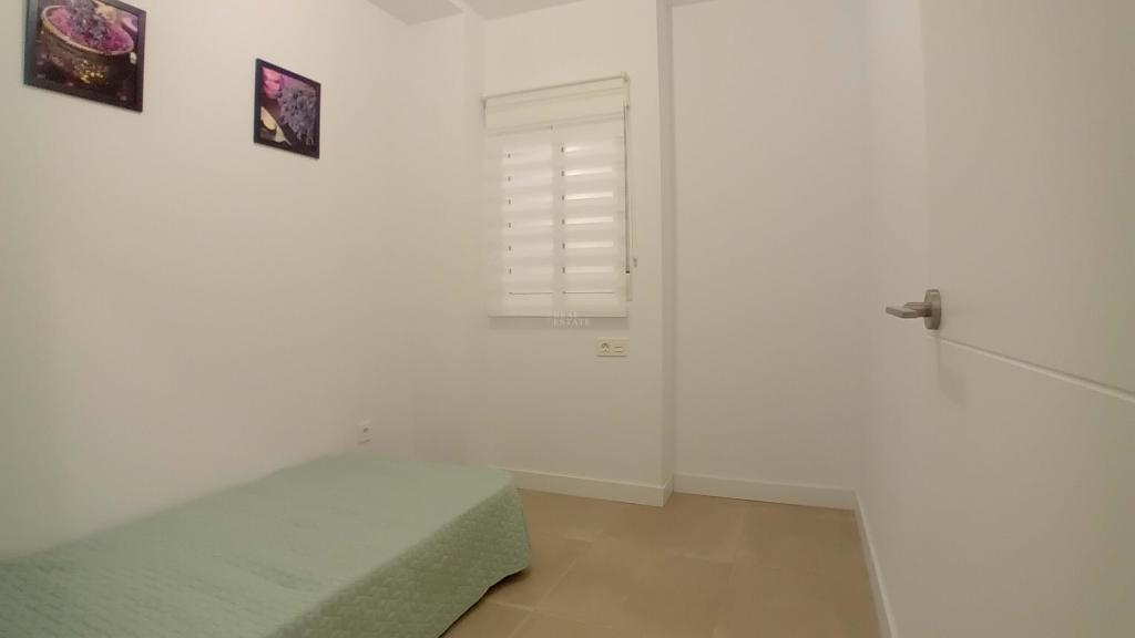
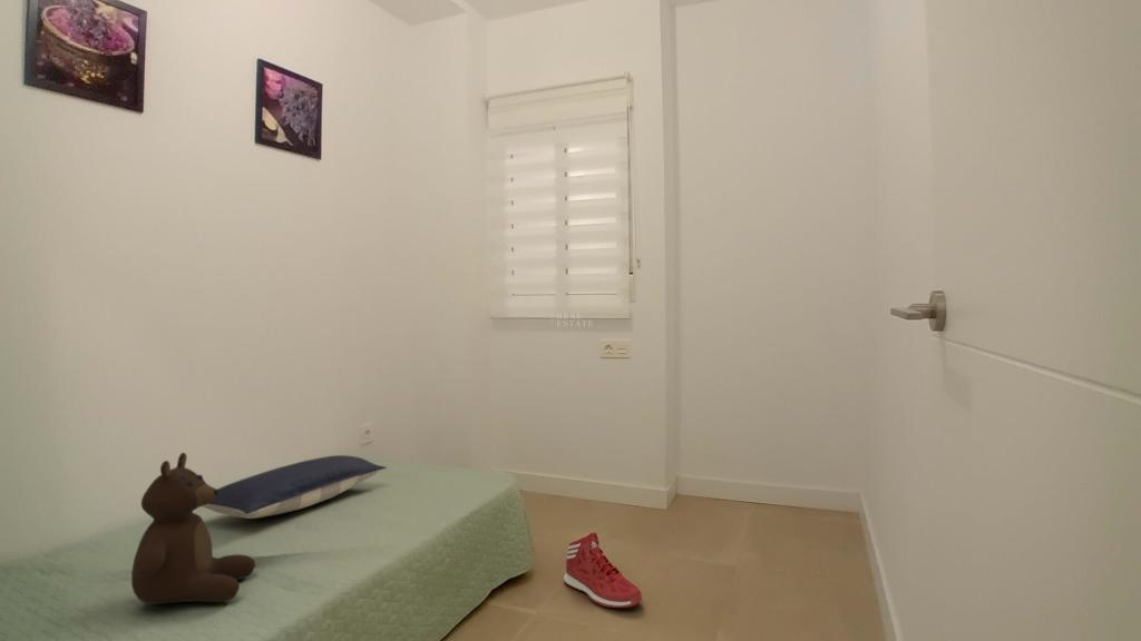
+ pillow (299, 483)
+ teddy bear (196, 524)
+ sneaker (601, 565)
